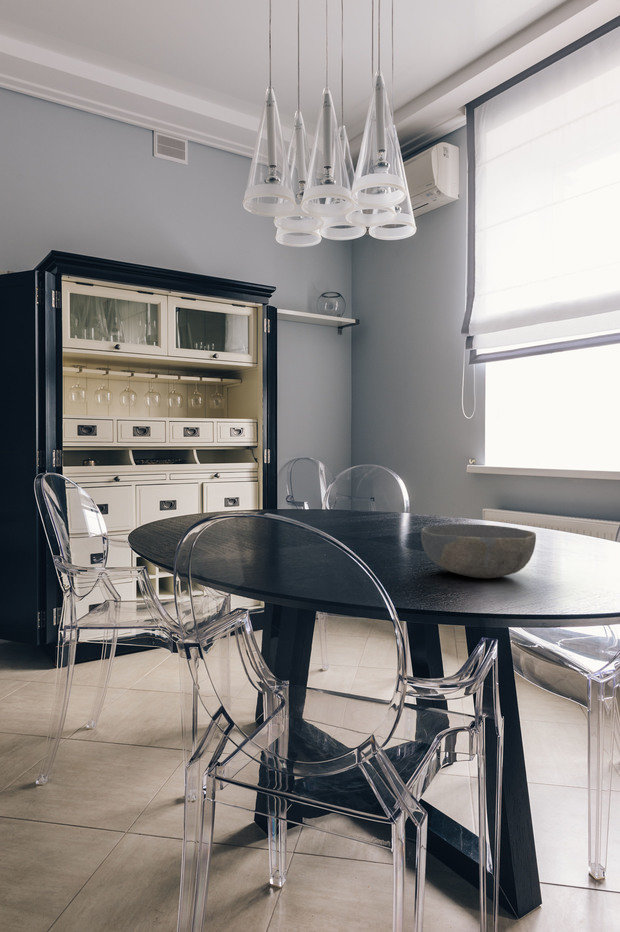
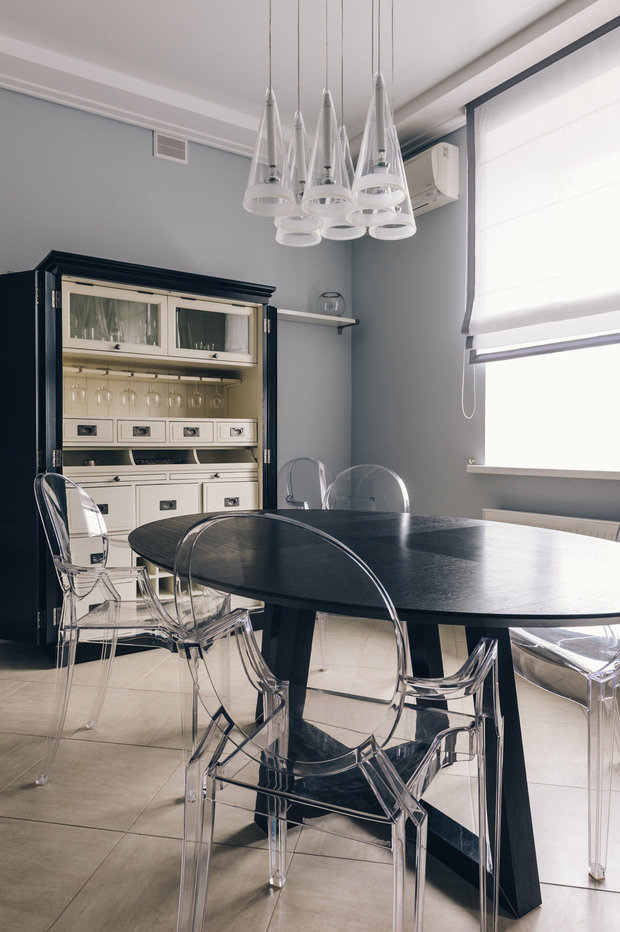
- bowl (476, 552)
